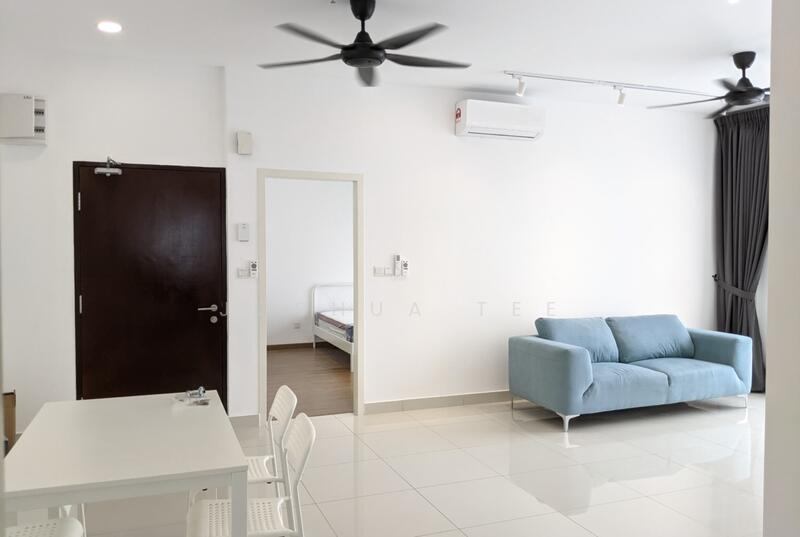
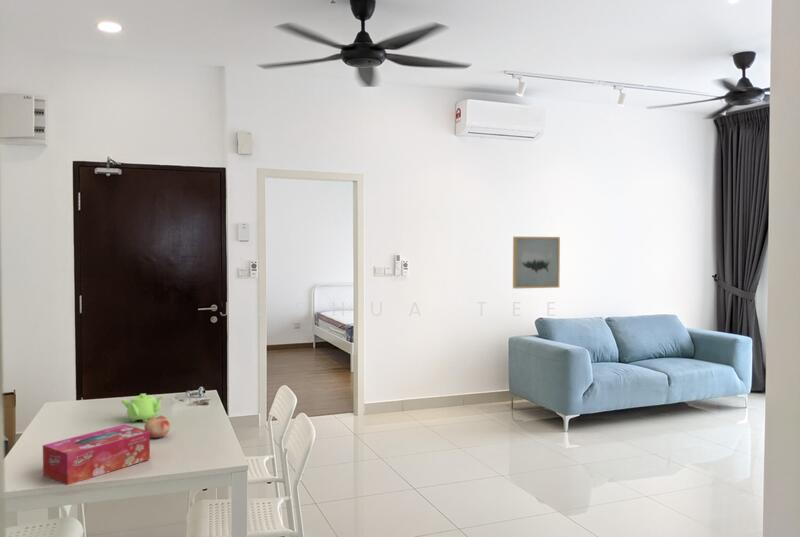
+ wall art (536, 262)
+ tissue box (98, 452)
+ teapot (142, 407)
+ fruit (157, 426)
